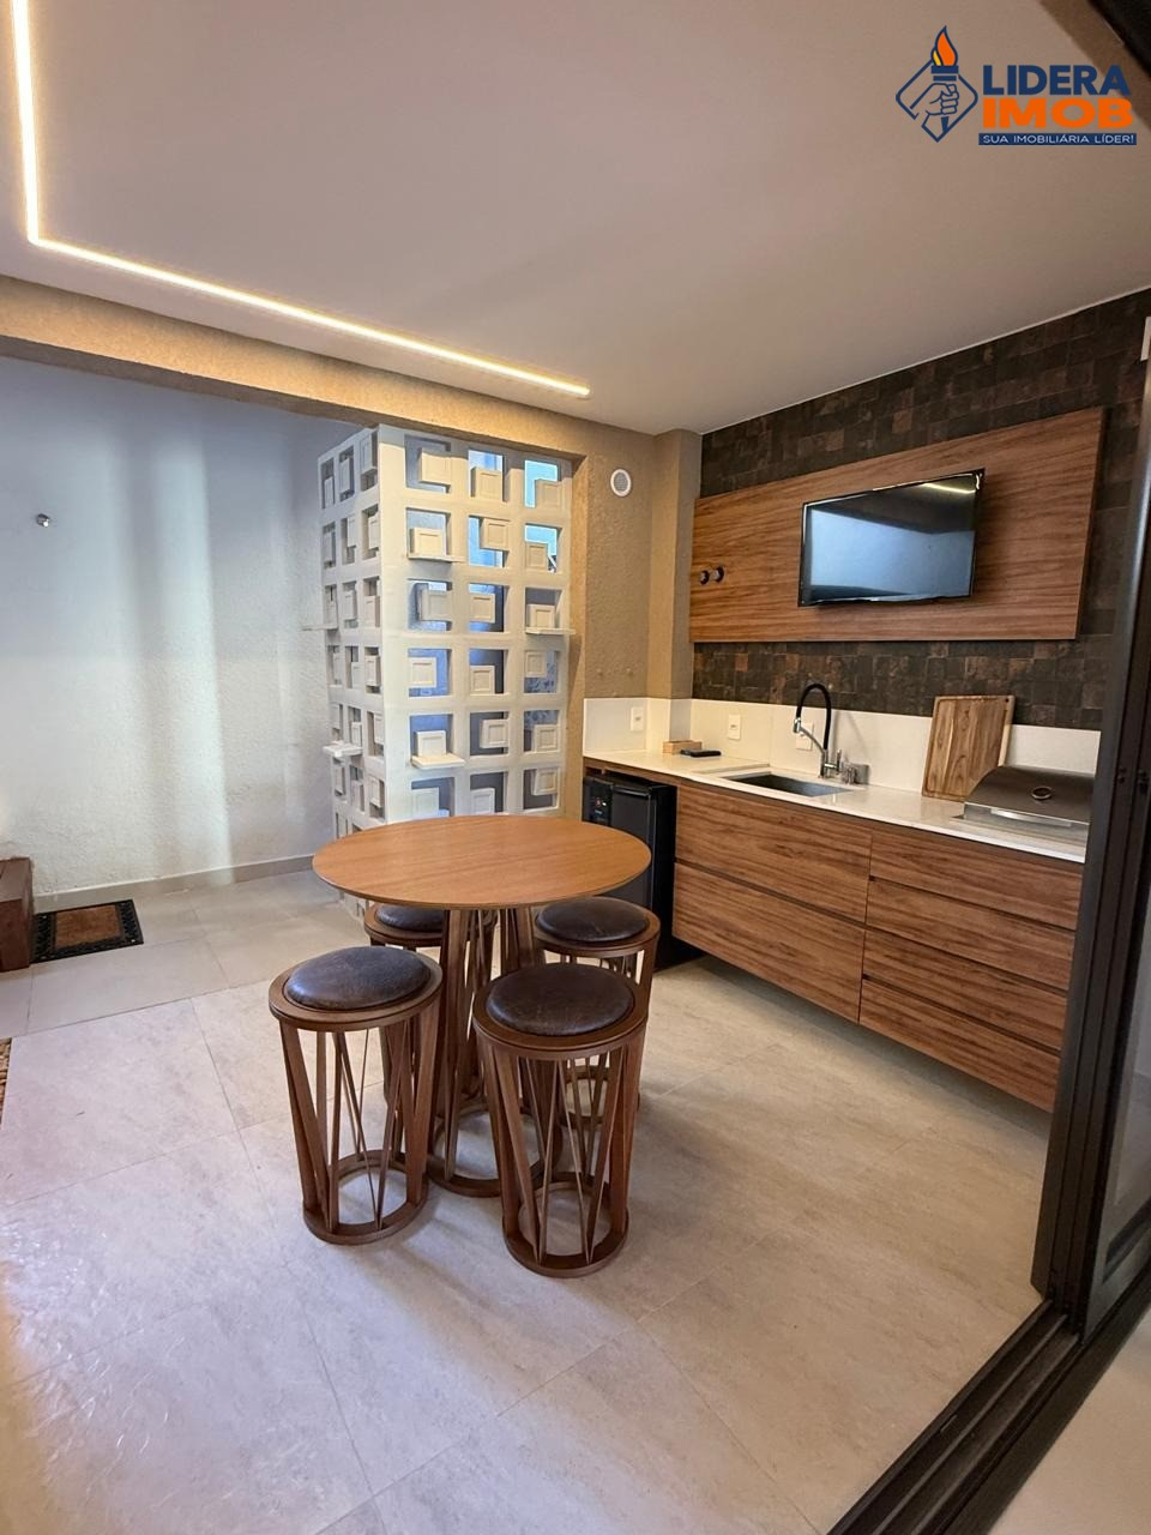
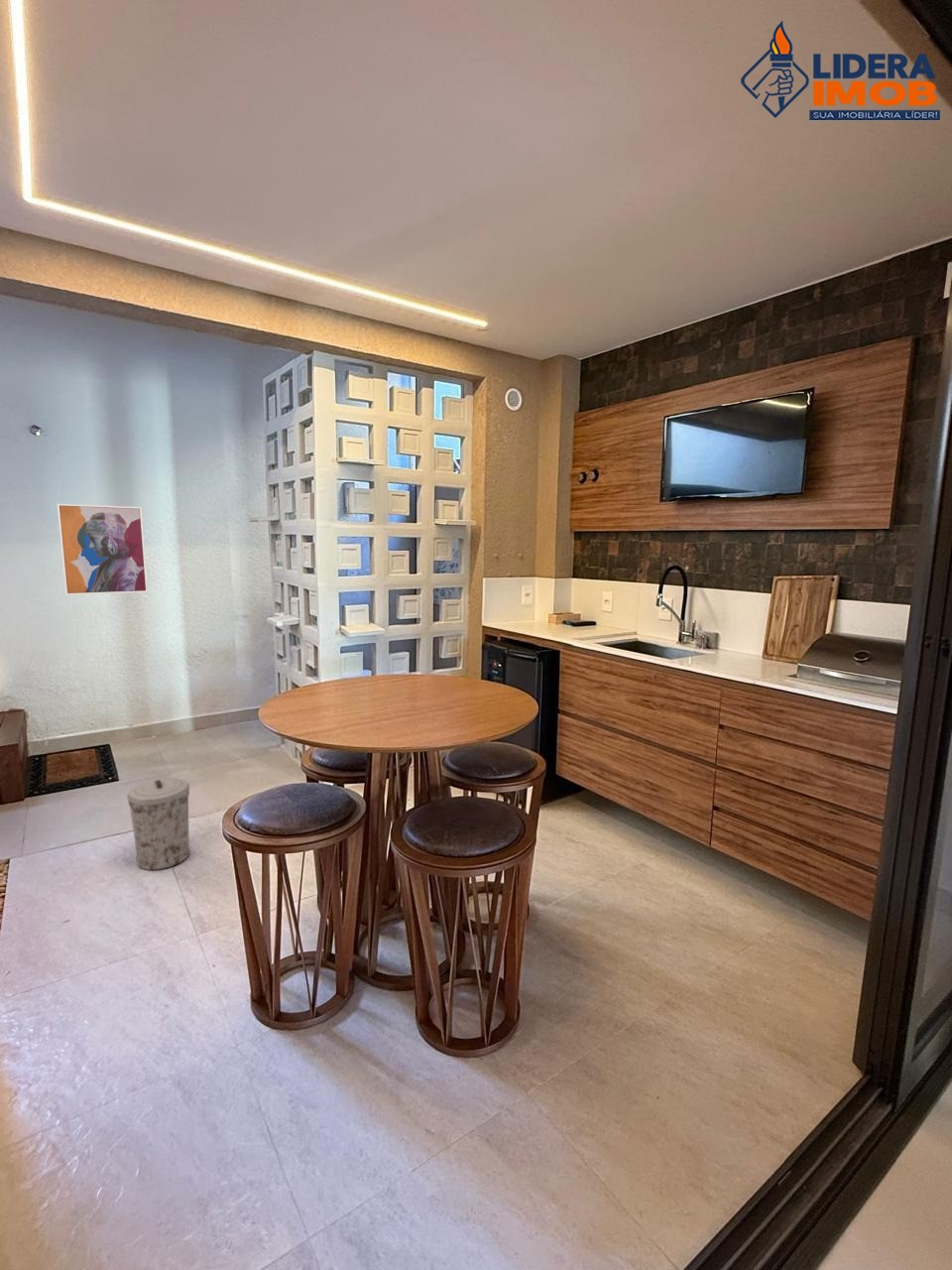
+ wall art (104, 550)
+ trash can (161, 820)
